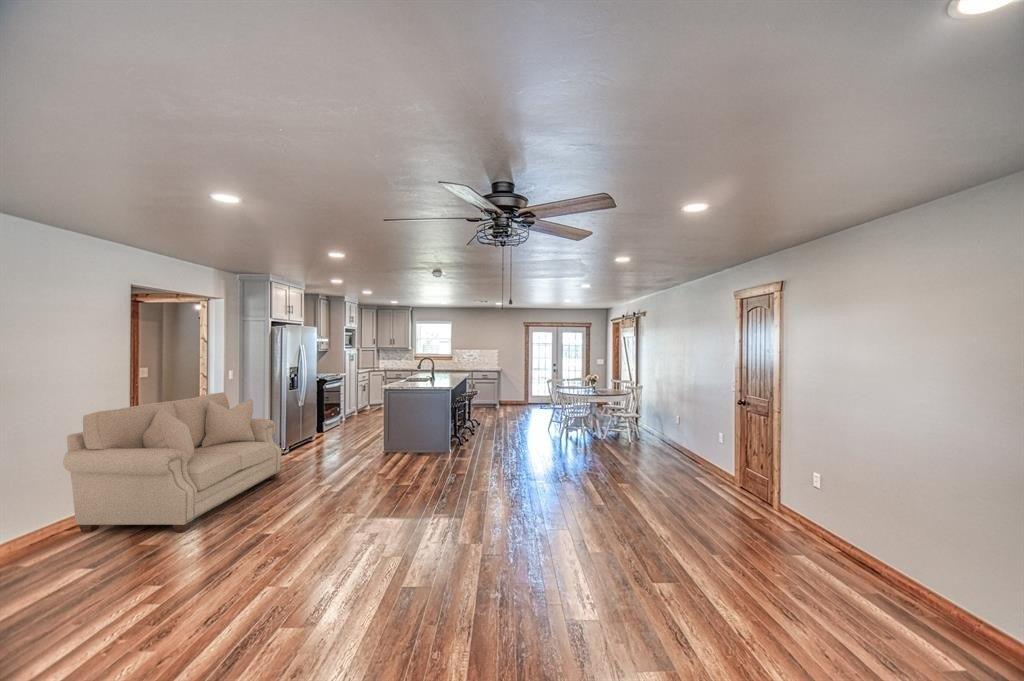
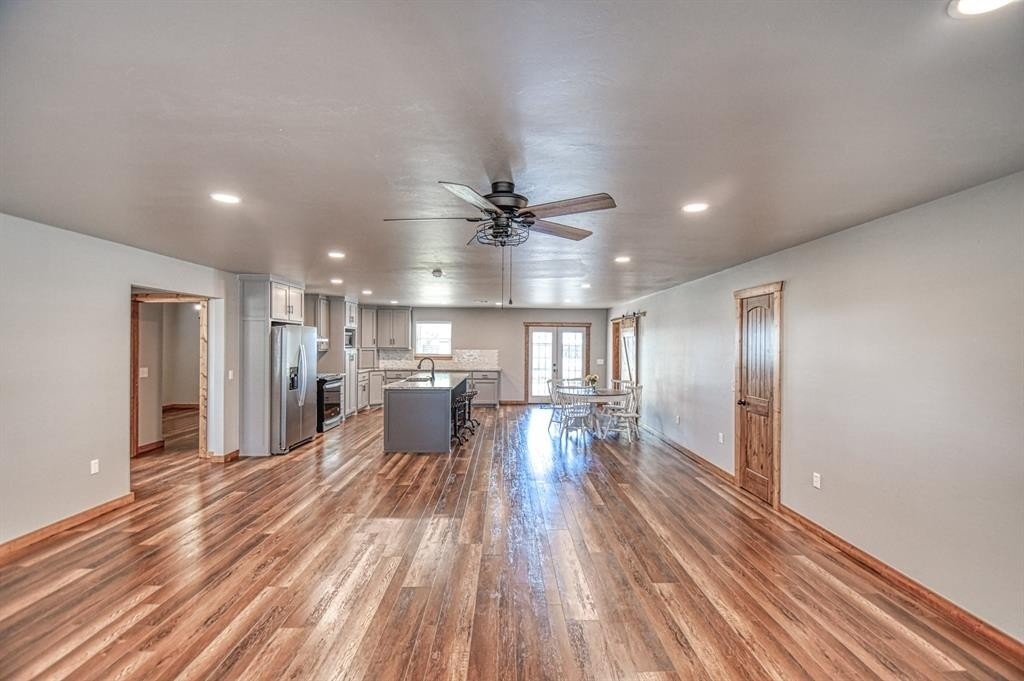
- sofa (193, 450)
